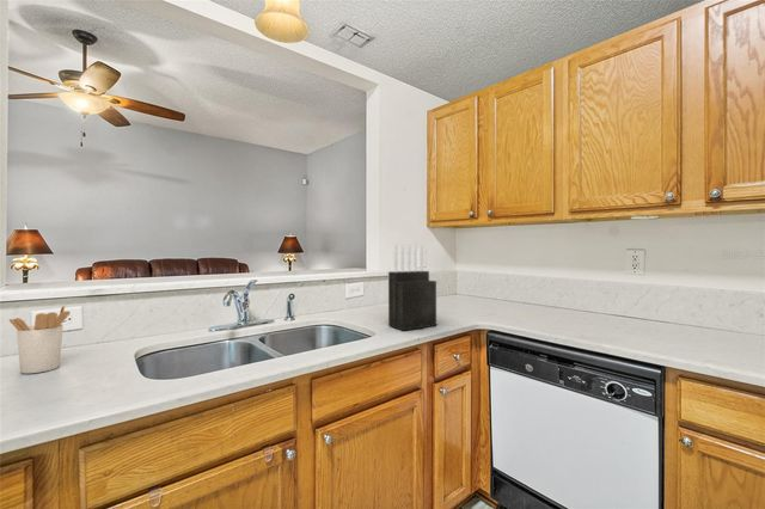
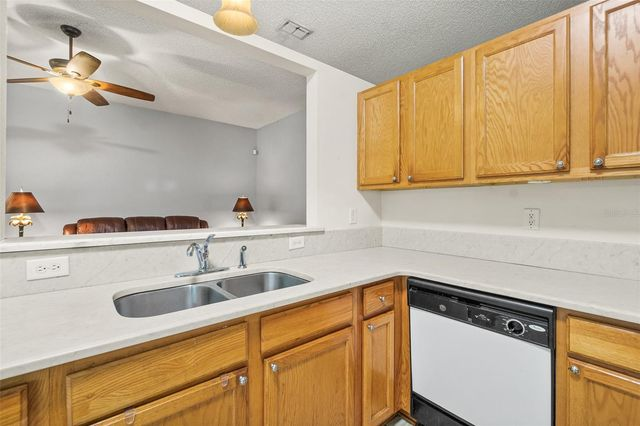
- knife block (414, 284)
- utensil holder (44, 338)
